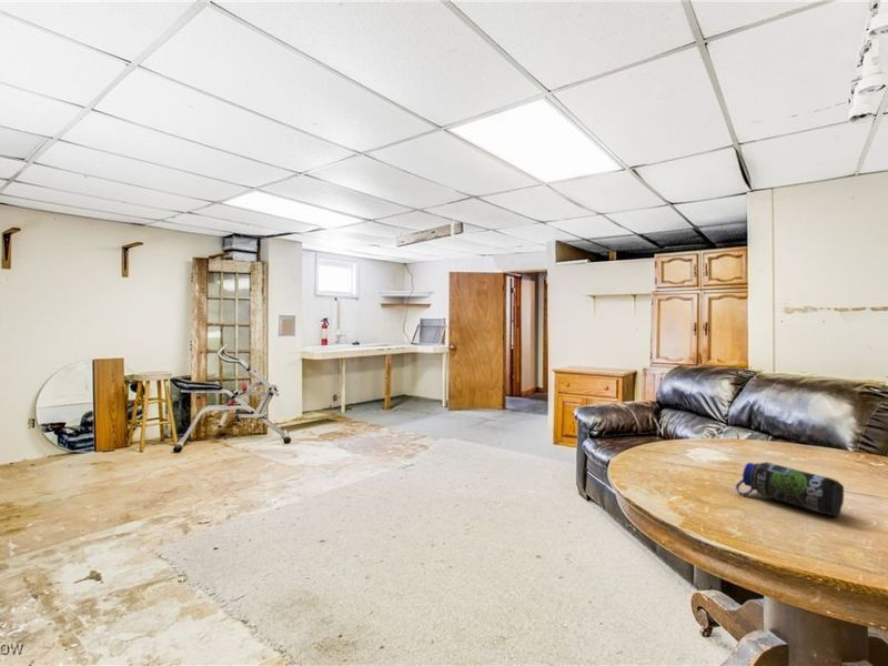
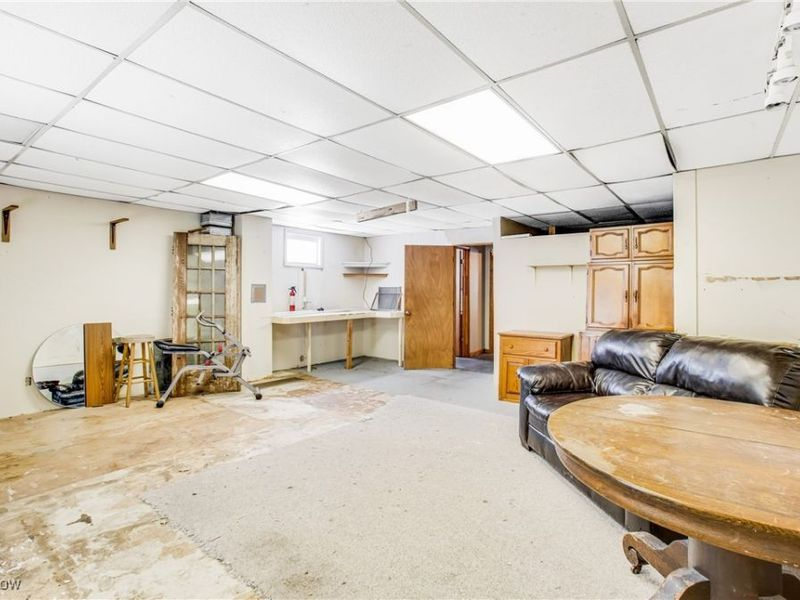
- water bottle (786, 484)
